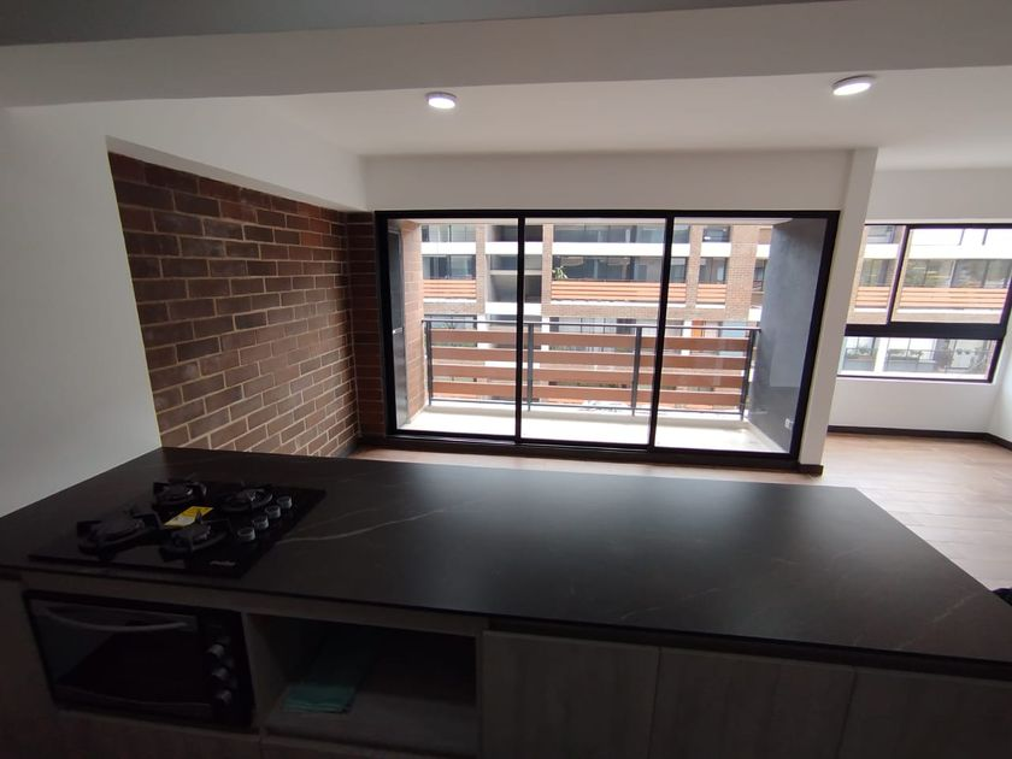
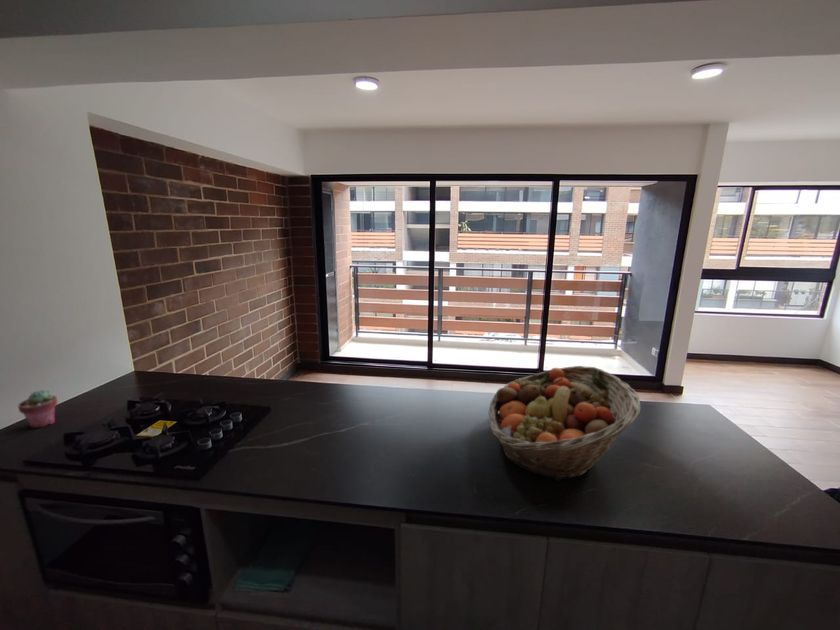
+ fruit basket (555, 412)
+ potted succulent (39, 407)
